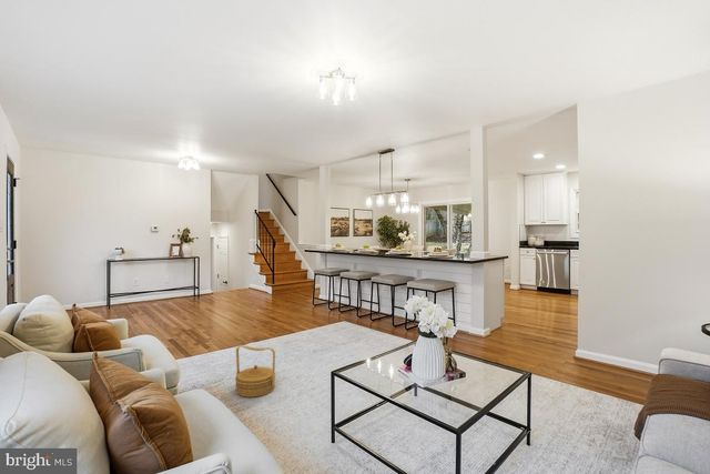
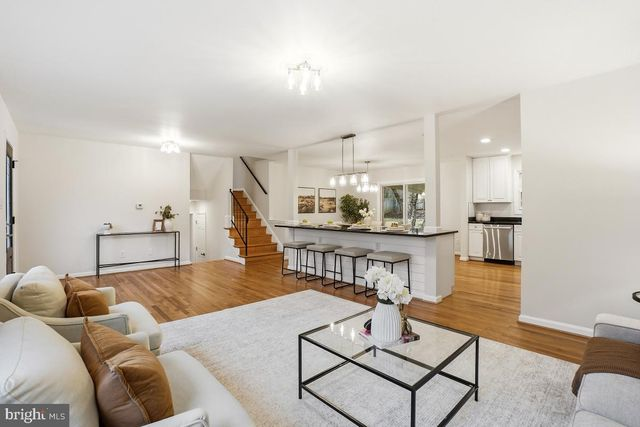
- basket (255, 367)
